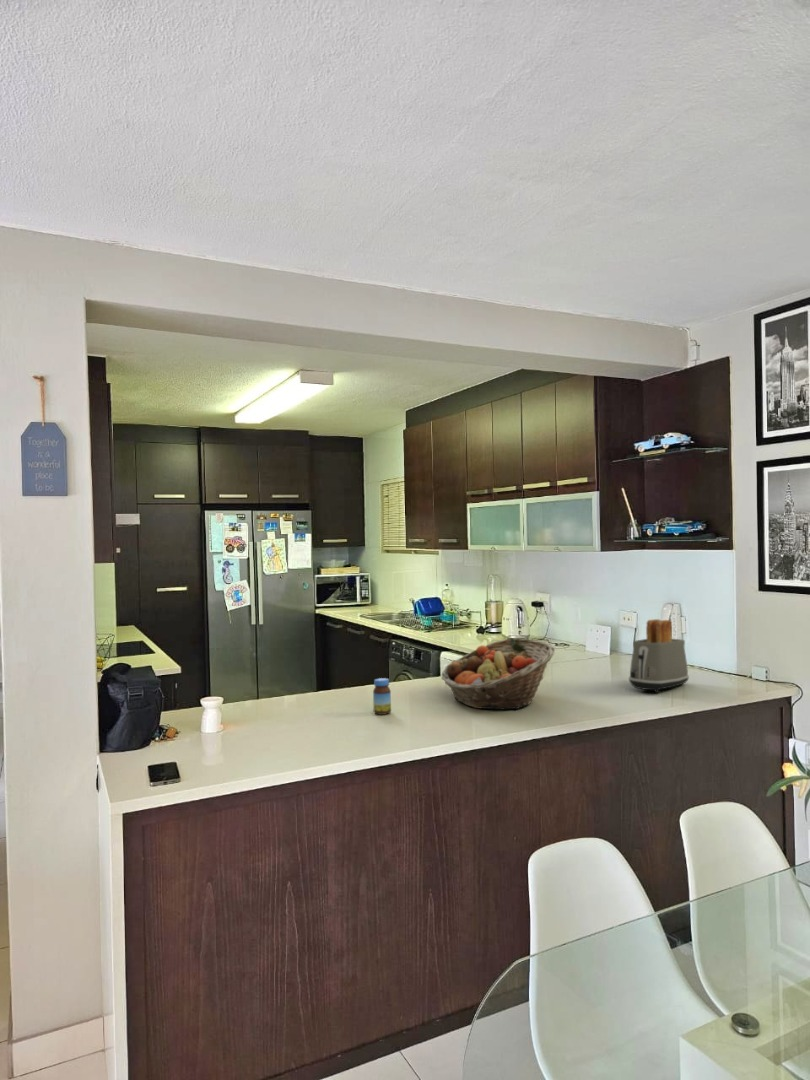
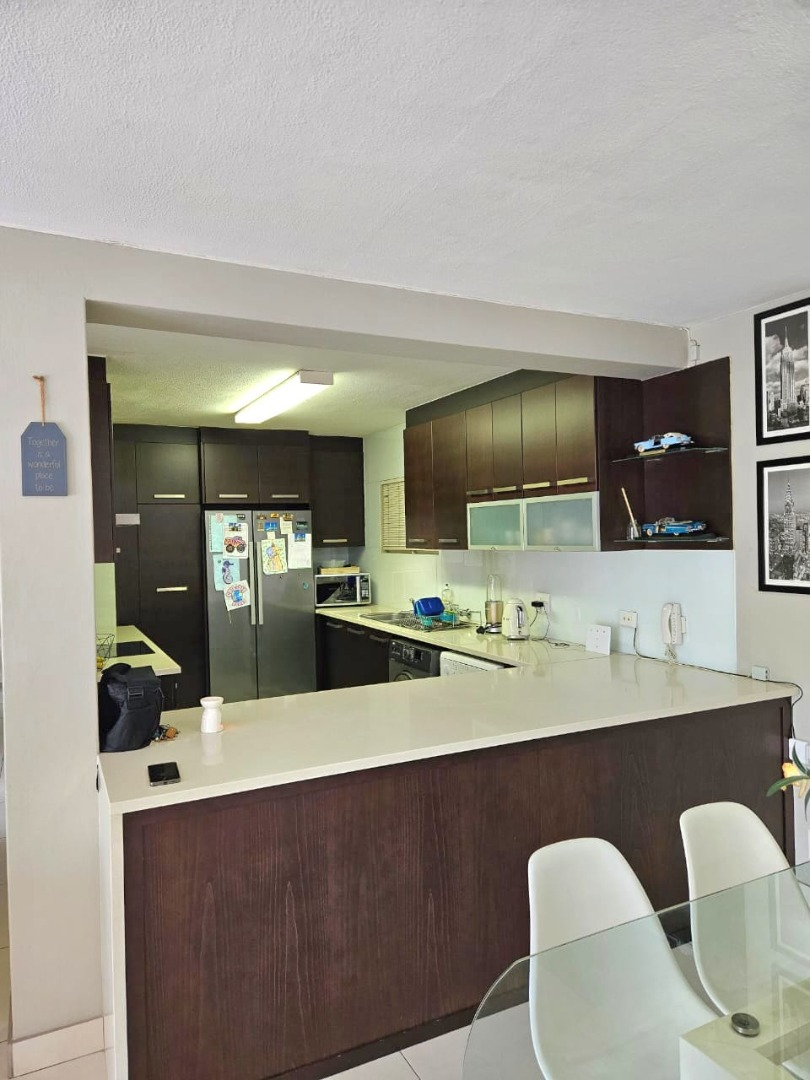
- toaster (658, 653)
- jar (382, 695)
- fruit basket (497, 671)
